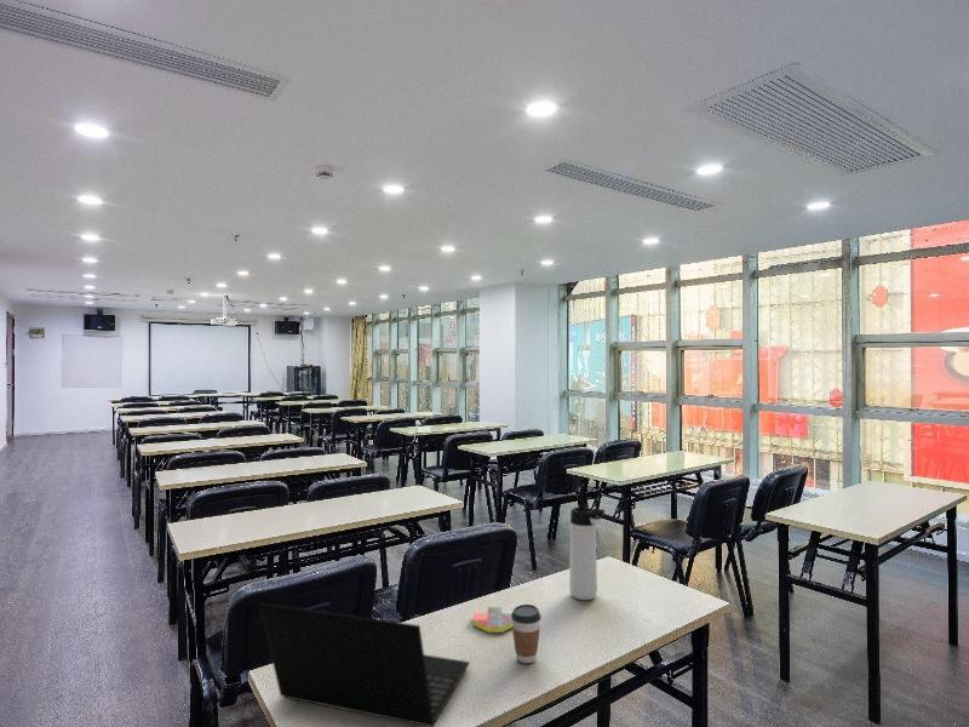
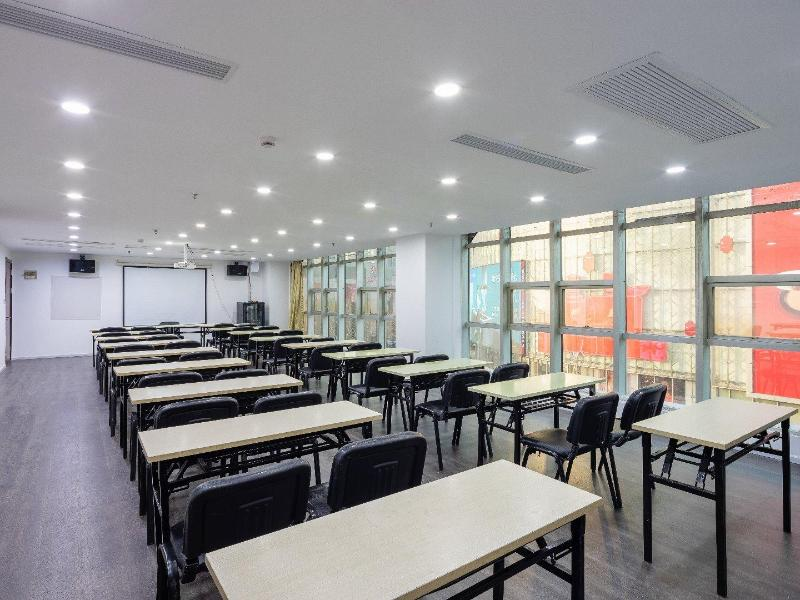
- coffee cup (526, 634)
- thermos bottle (587, 551)
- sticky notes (494, 618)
- laptop (372, 637)
